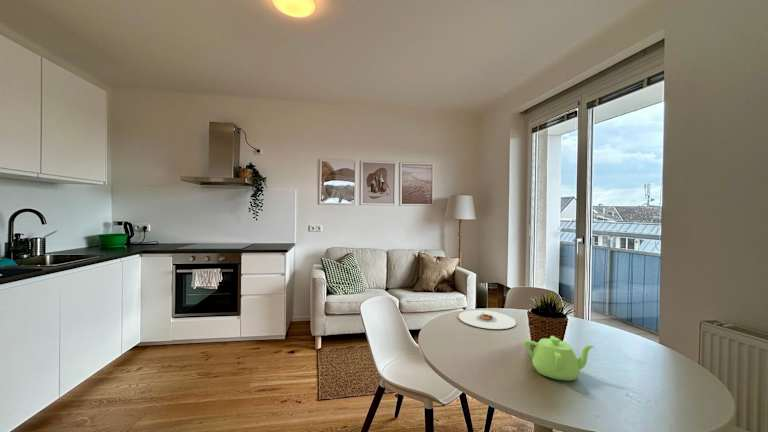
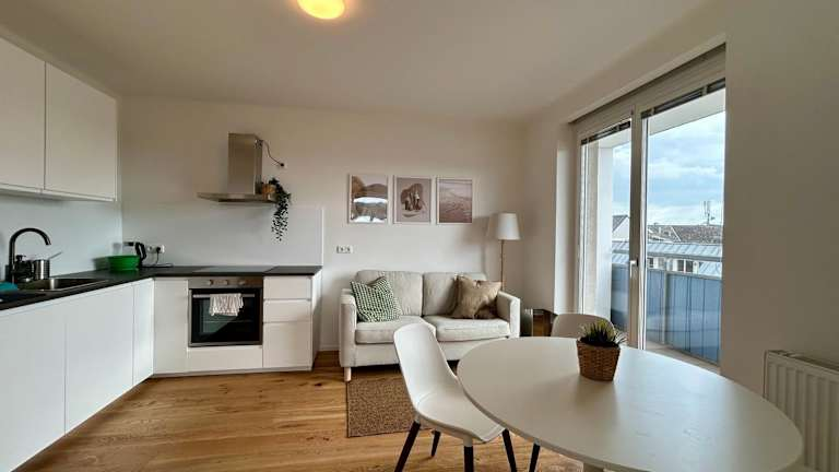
- plate (486, 316)
- teapot (557, 355)
